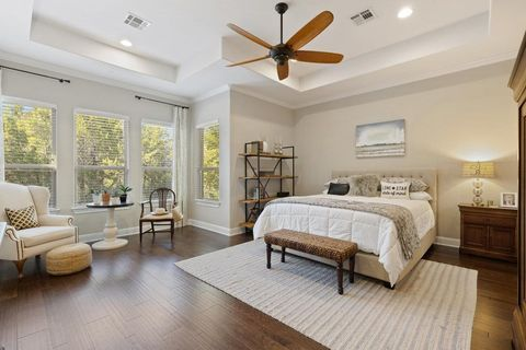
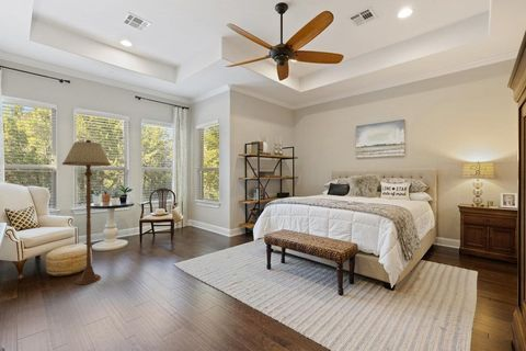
+ floor lamp (88, 210)
